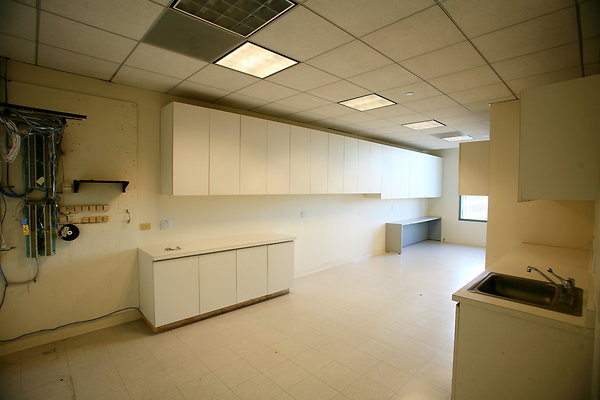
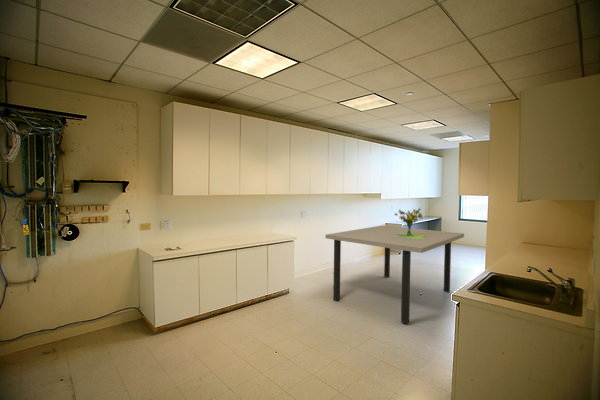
+ dining table (402, 265)
+ bouquet (407, 221)
